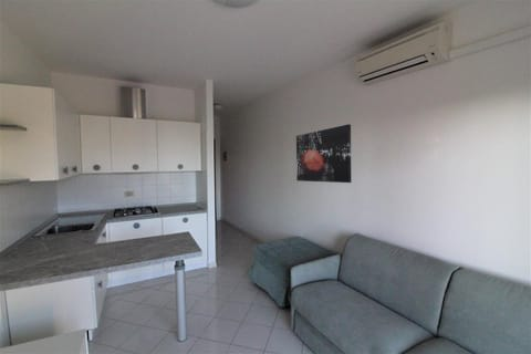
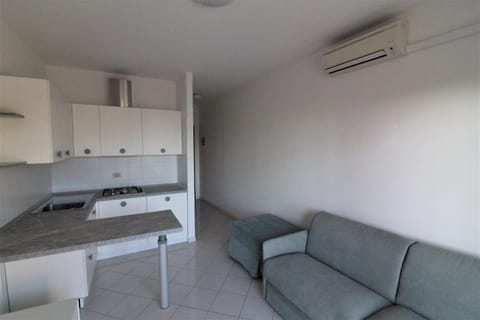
- wall art (320, 156)
